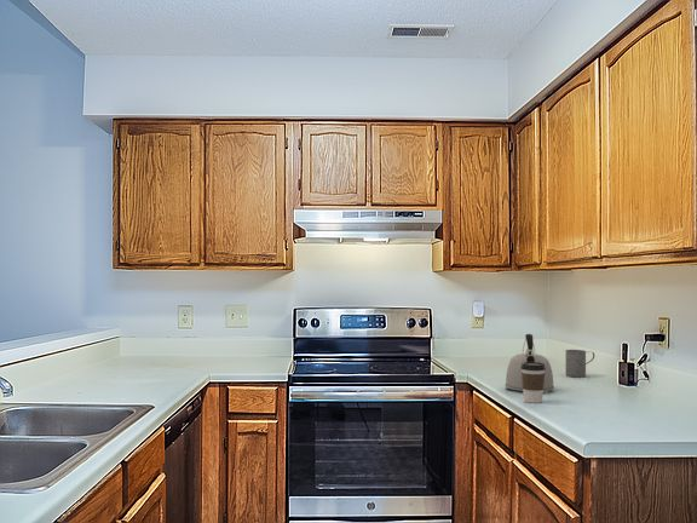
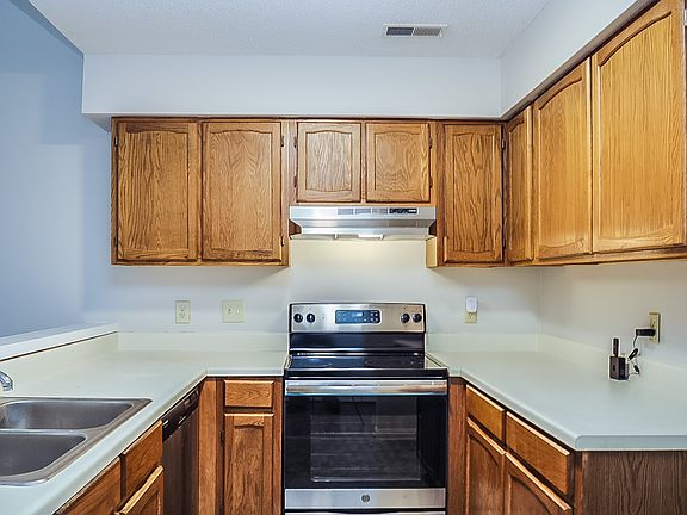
- mug (580, 362)
- coffee cup (532, 381)
- kettle (529, 361)
